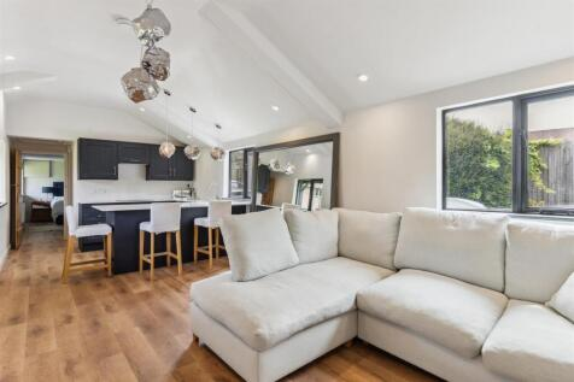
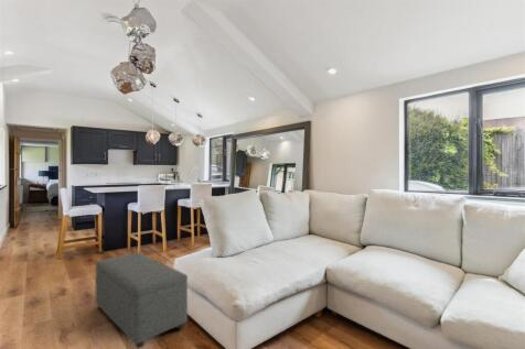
+ ottoman (138, 291)
